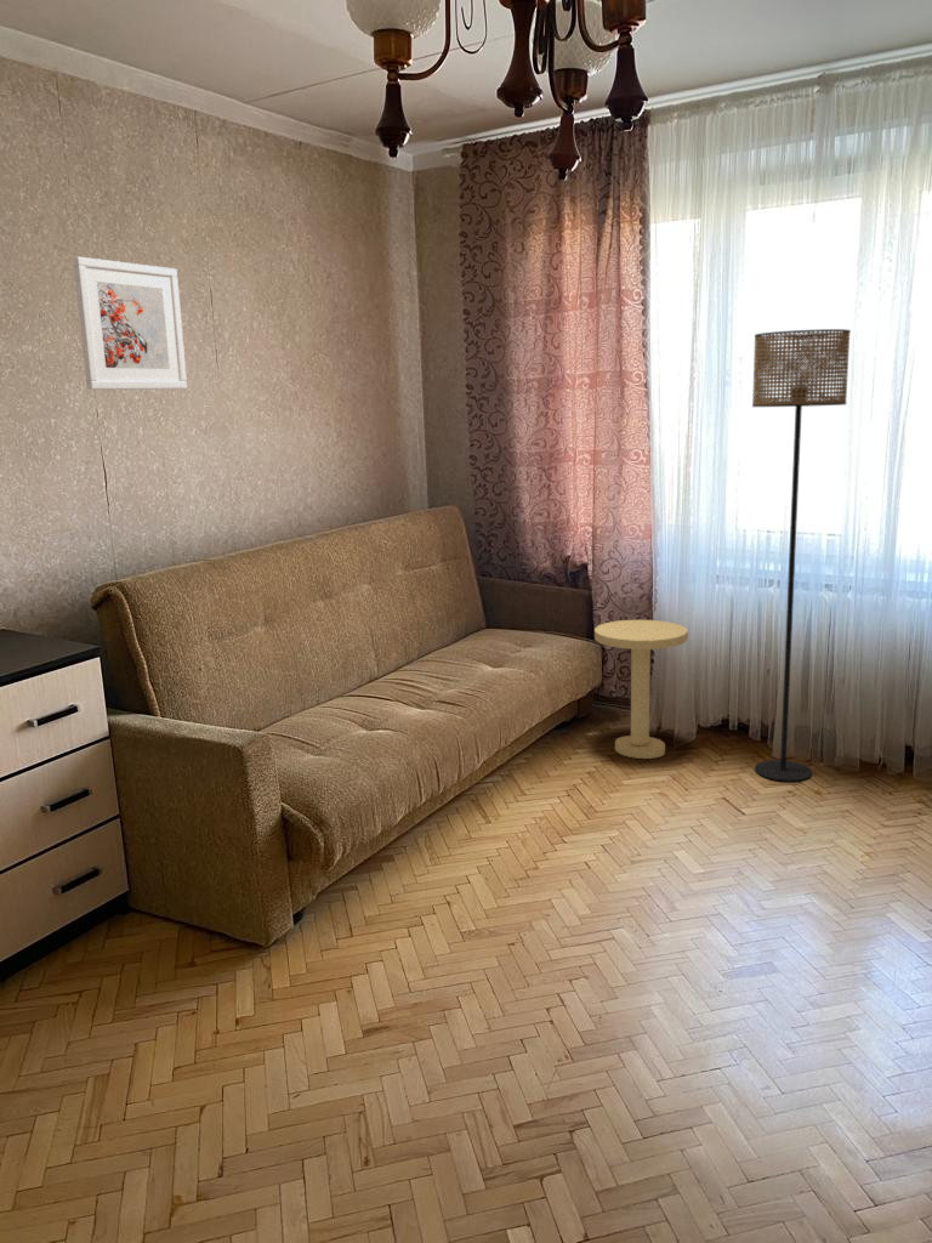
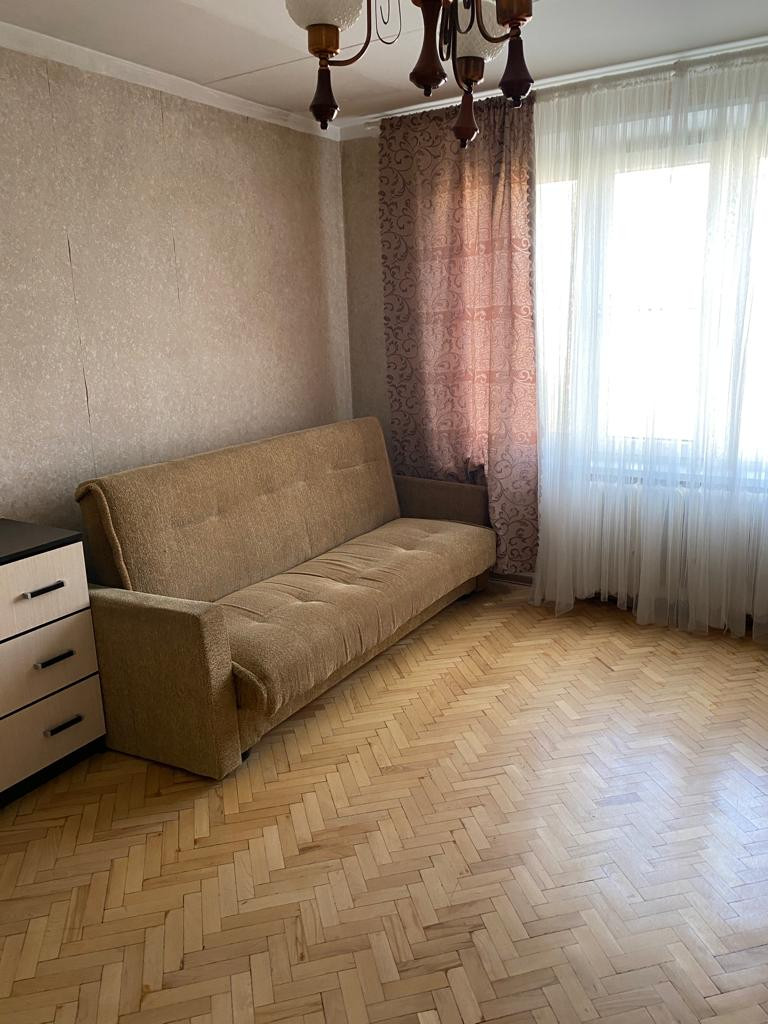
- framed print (133, 327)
- floor lamp (791, 562)
- side table (640, 691)
